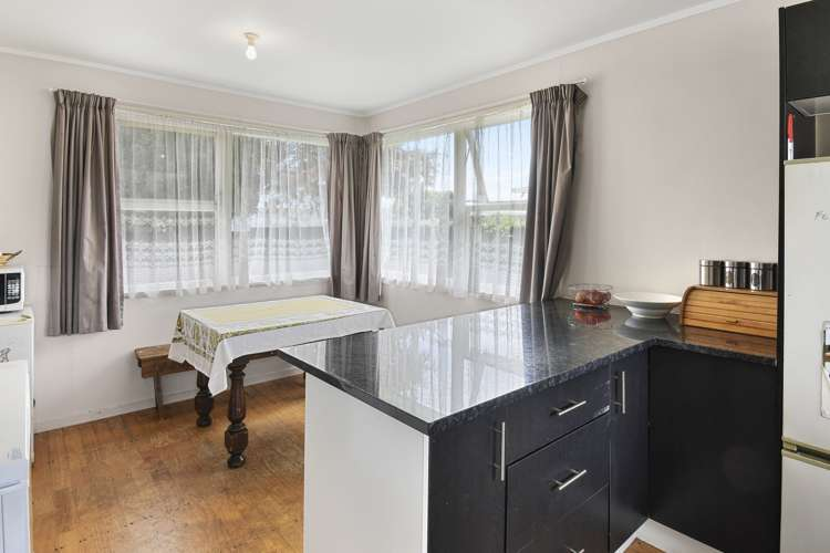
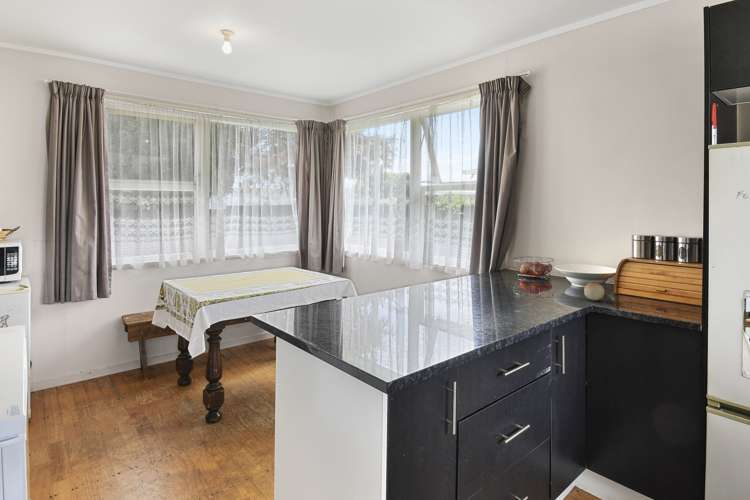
+ fruit (594, 291)
